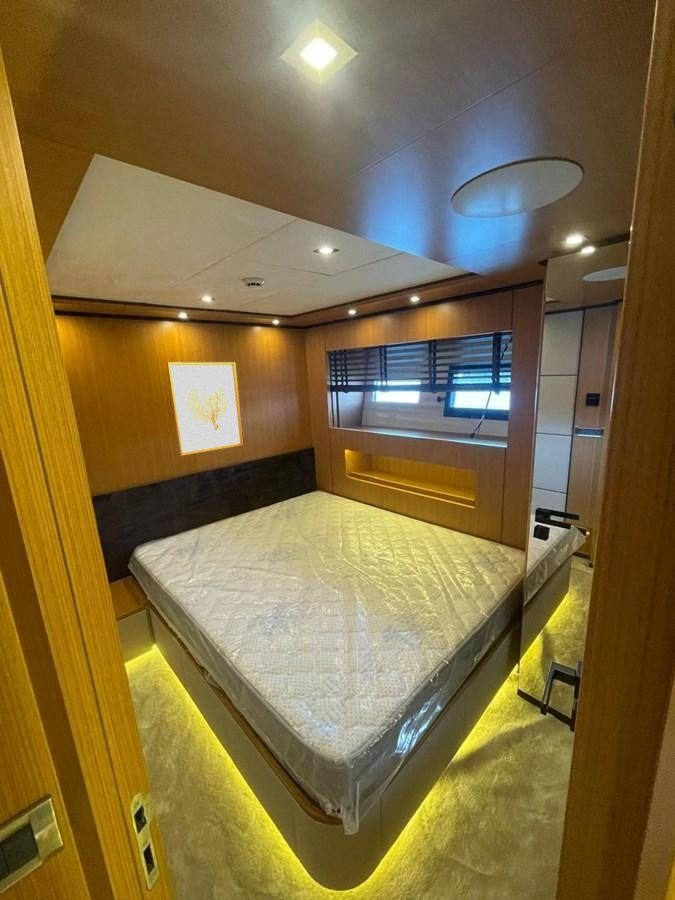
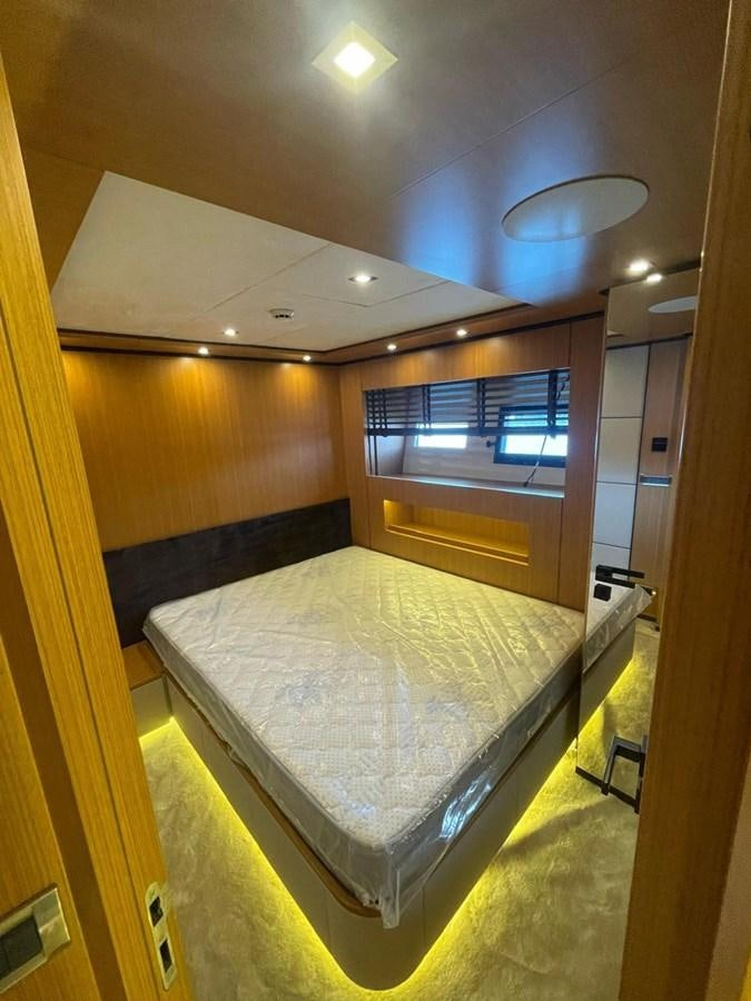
- wall art (208, 407)
